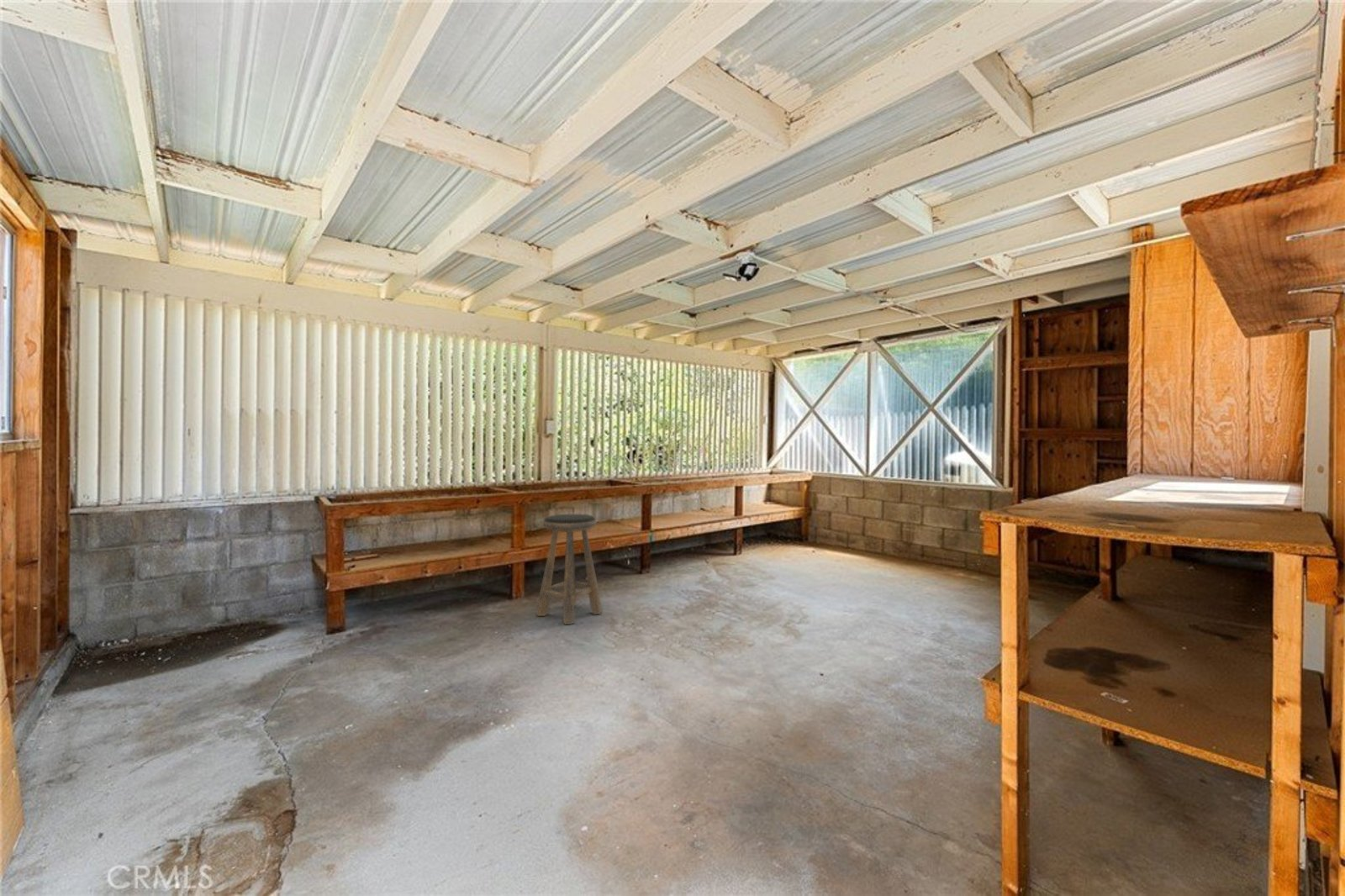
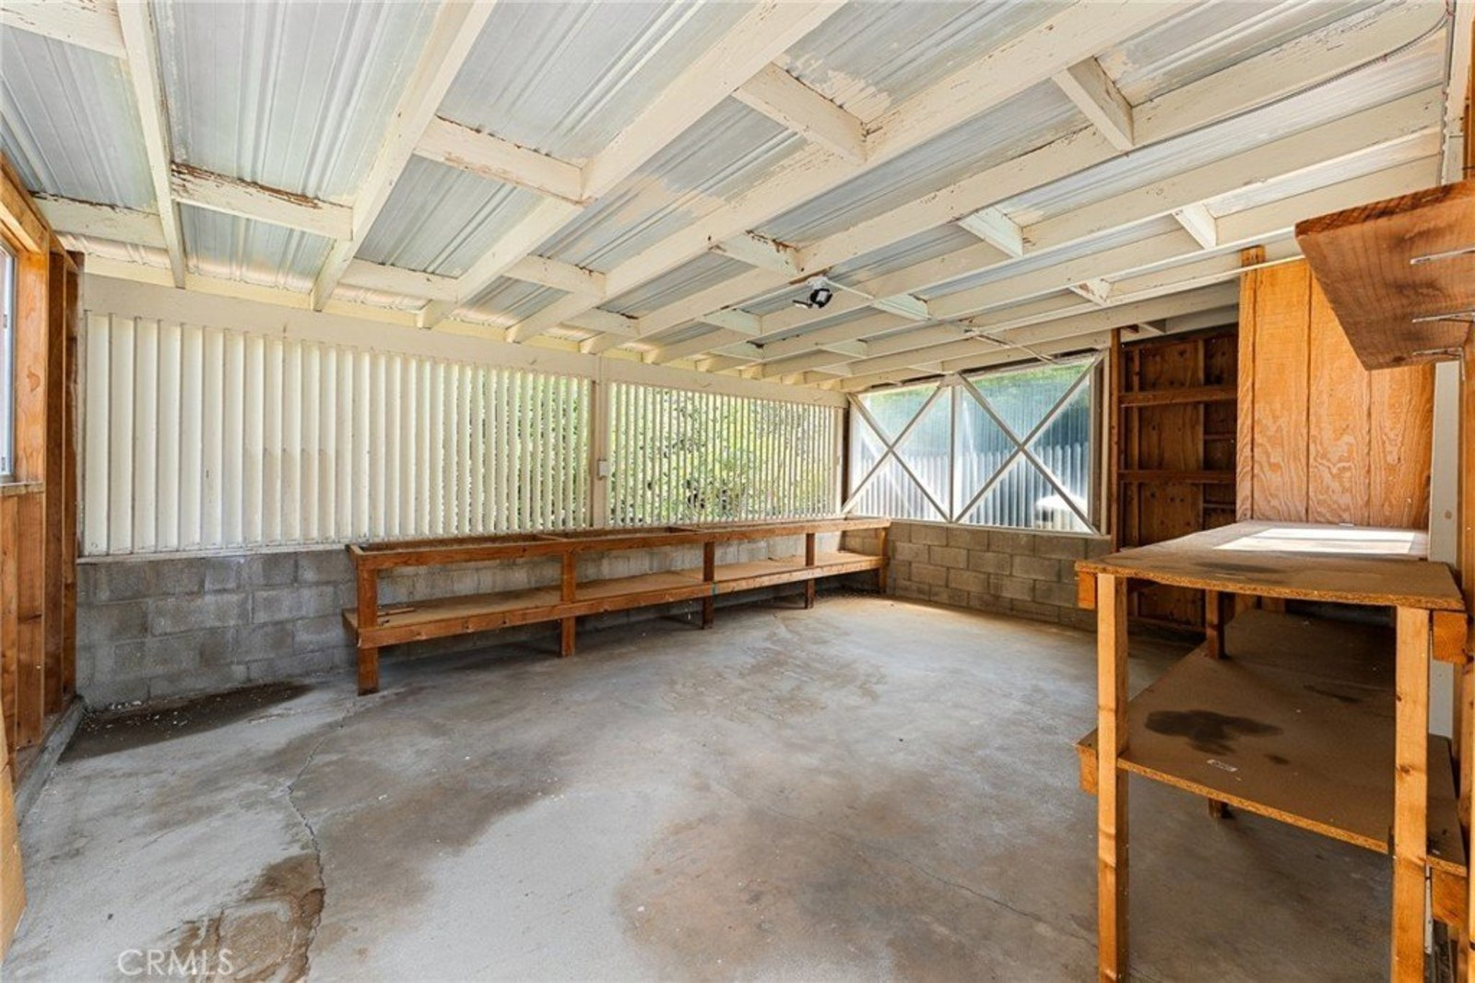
- stool (569, 565)
